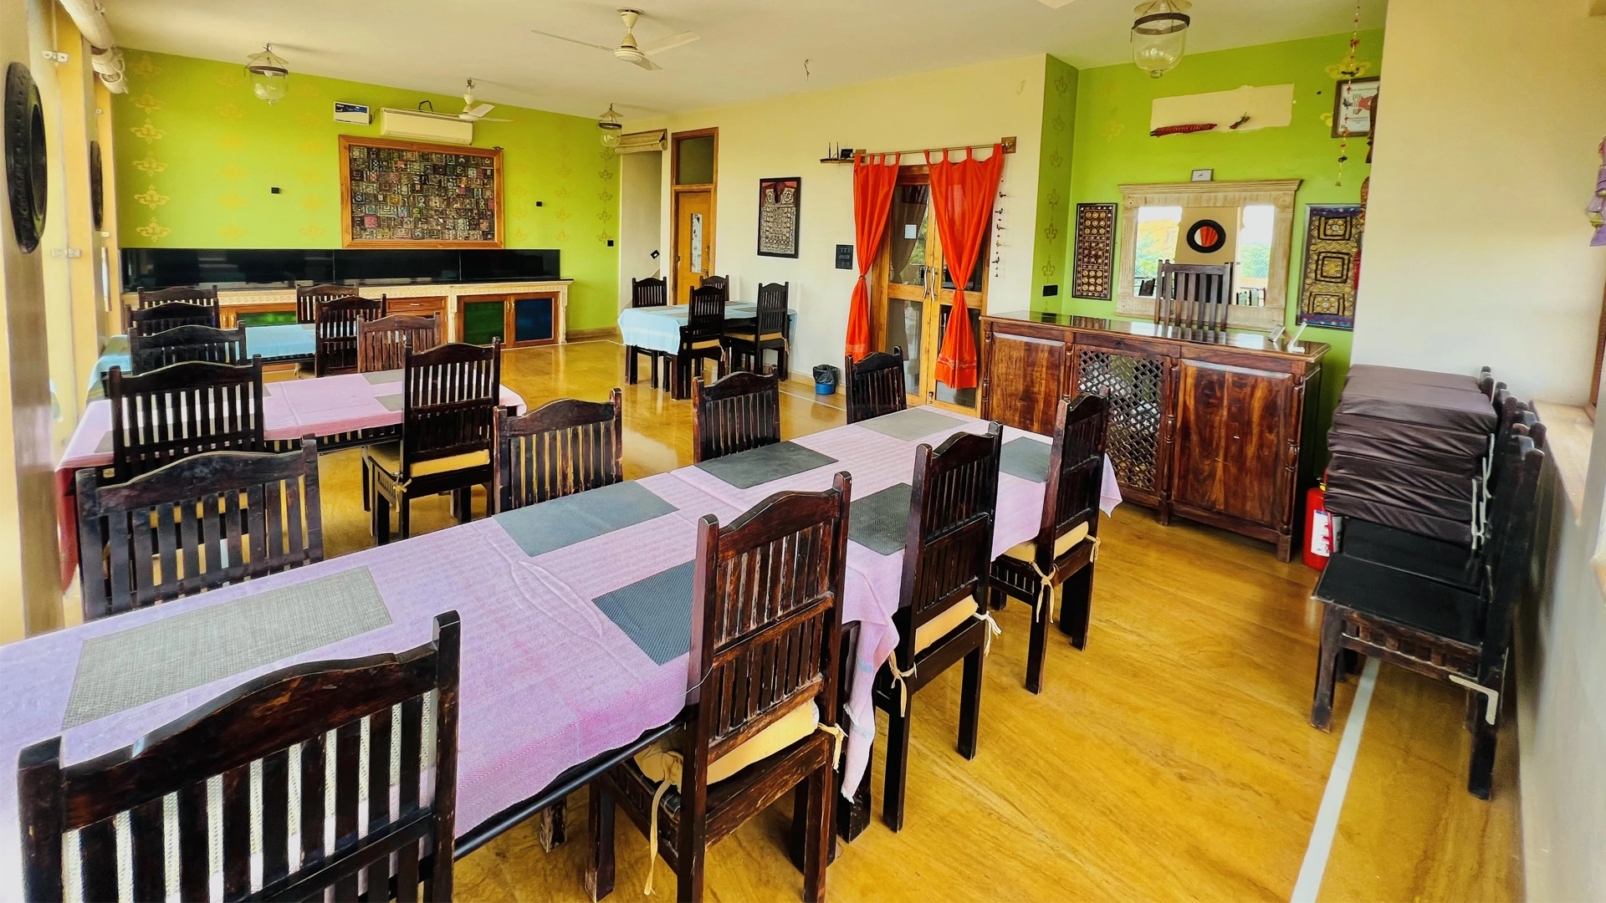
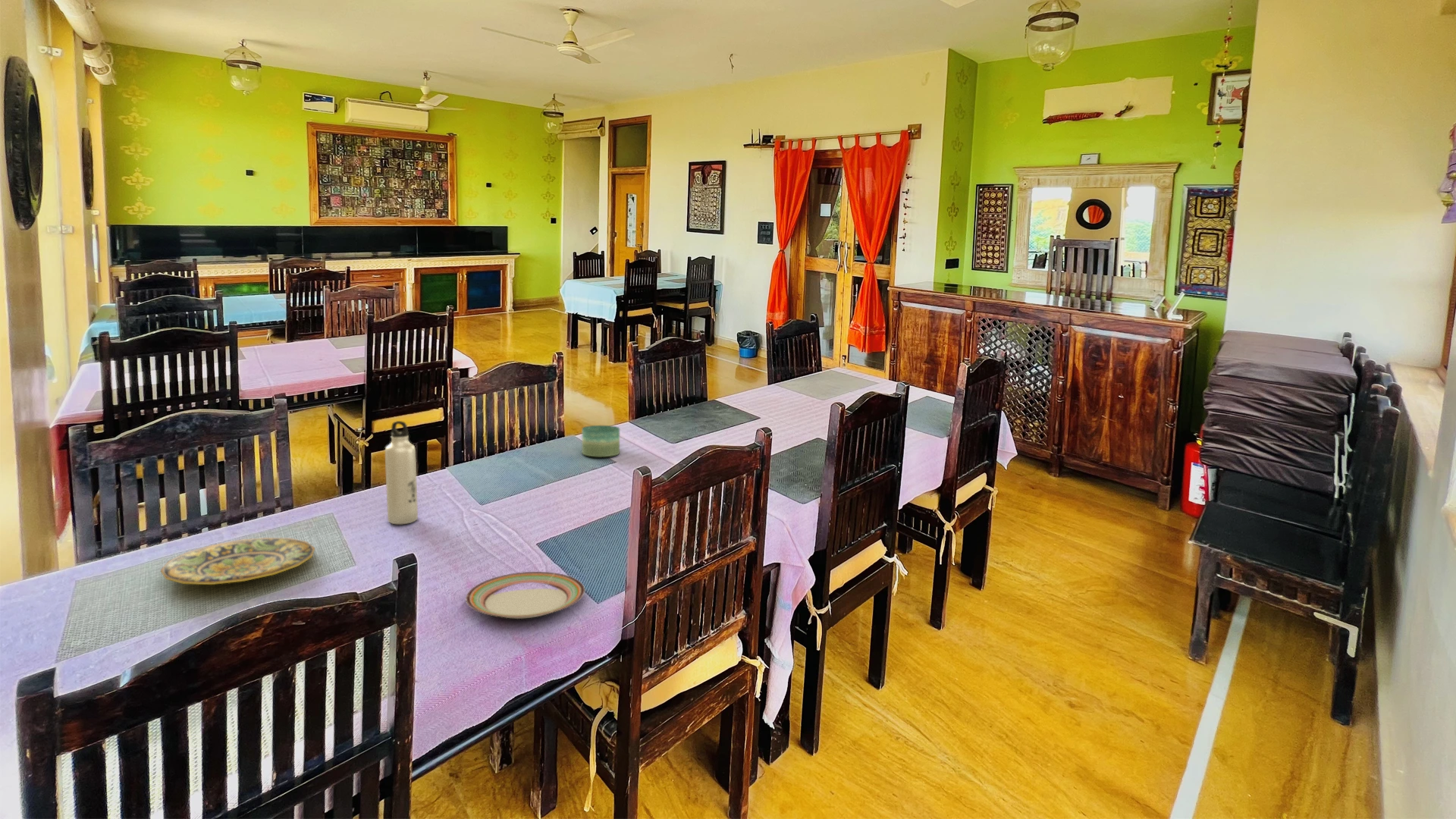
+ water bottle (400, 471)
+ plate (241, 564)
+ plate (526, 597)
+ candle (601, 441)
